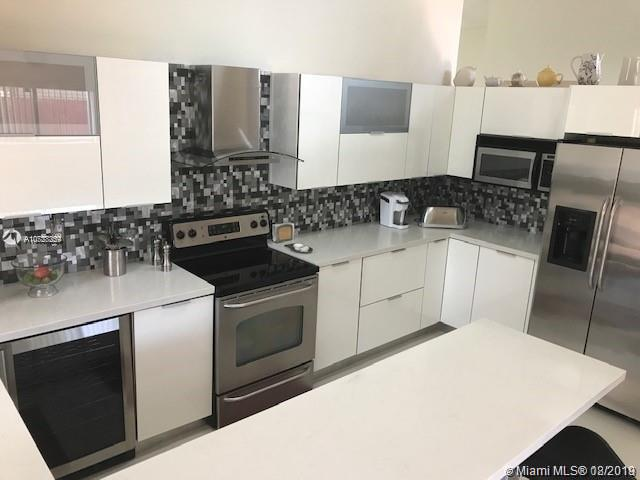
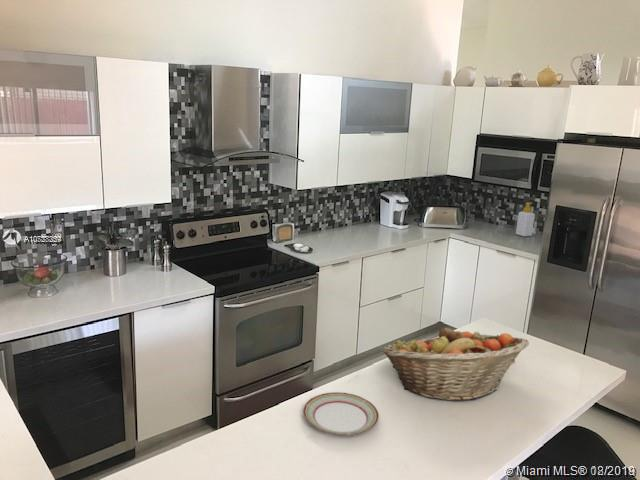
+ soap bottle (525, 219)
+ fruit basket (453, 356)
+ plate (340, 415)
